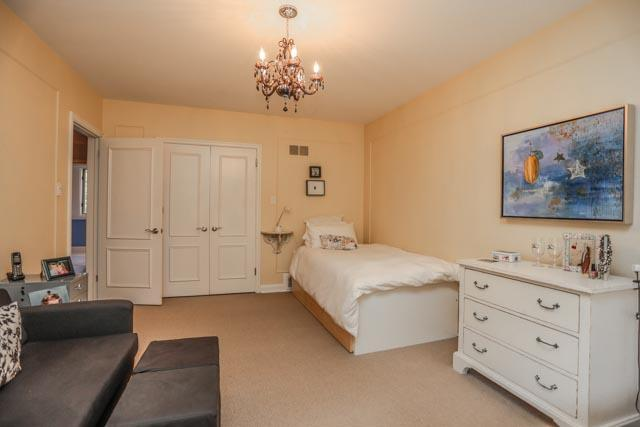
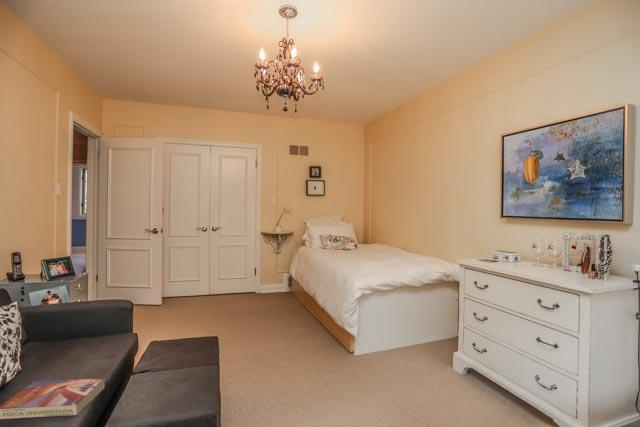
+ textbook (54, 397)
